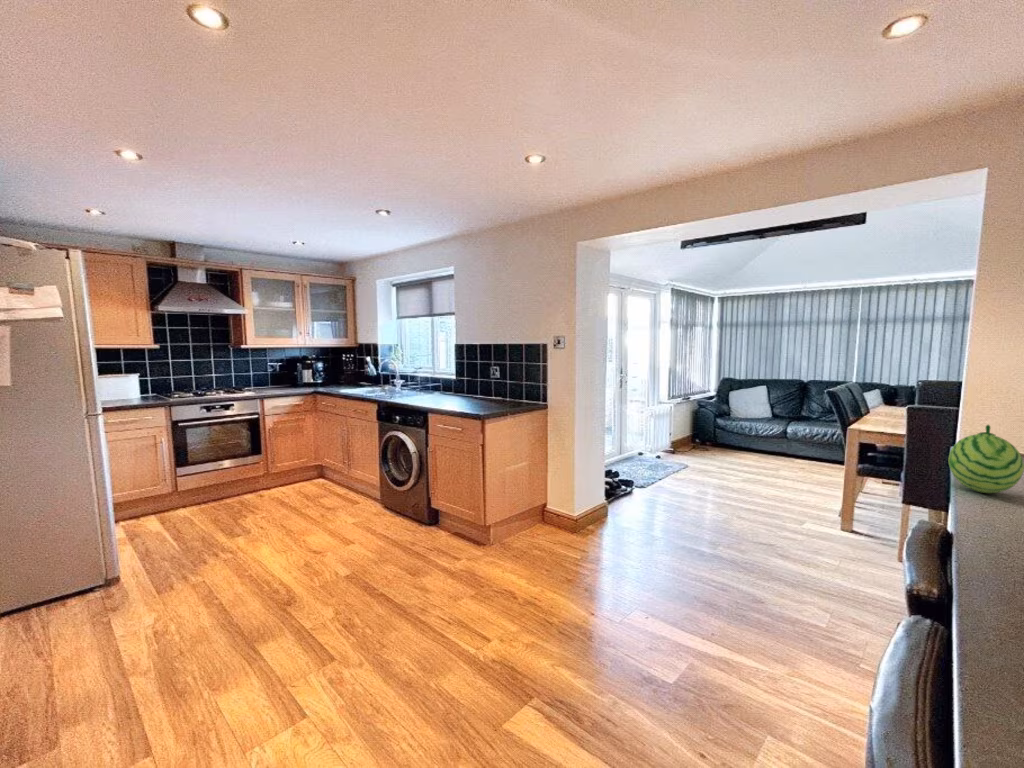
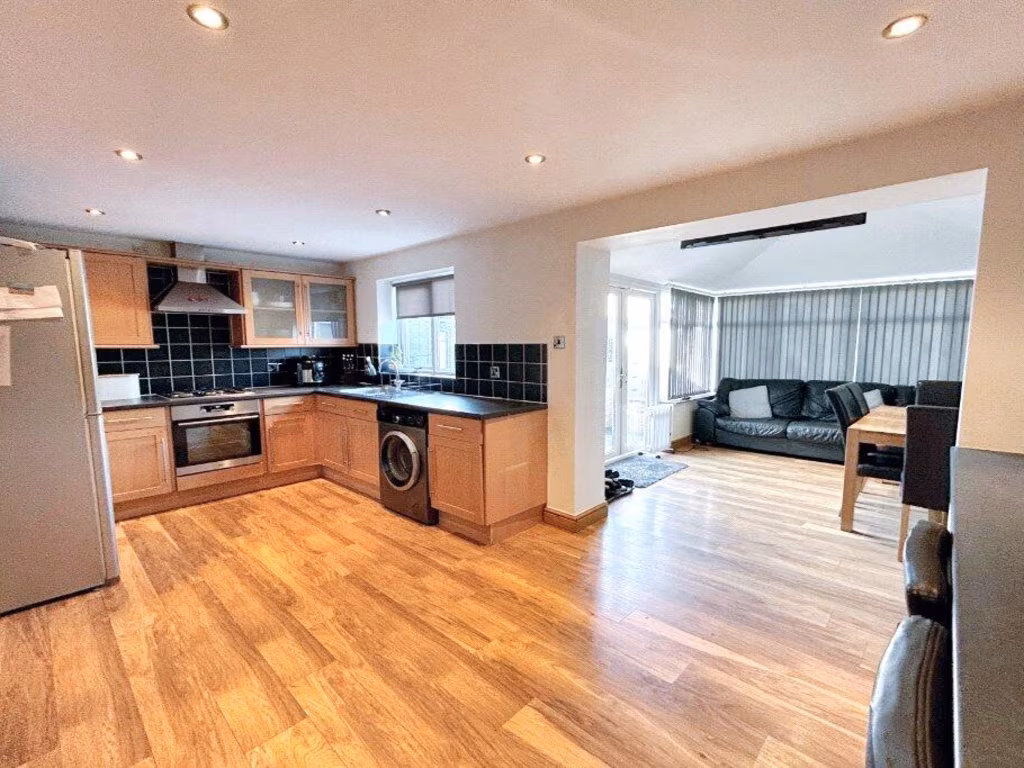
- fruit (984, 459)
